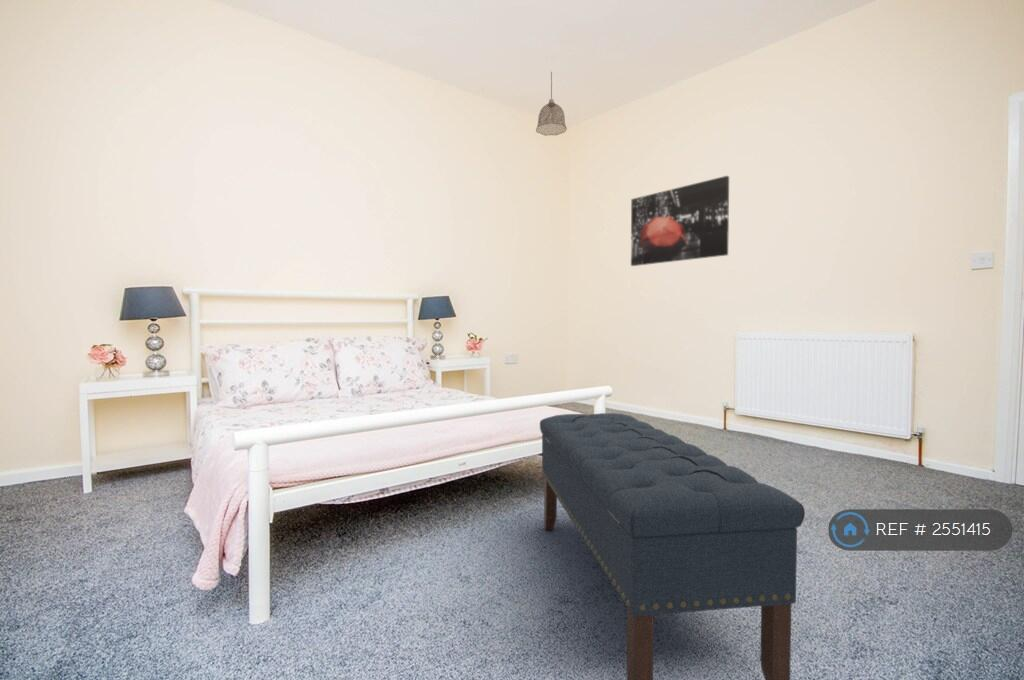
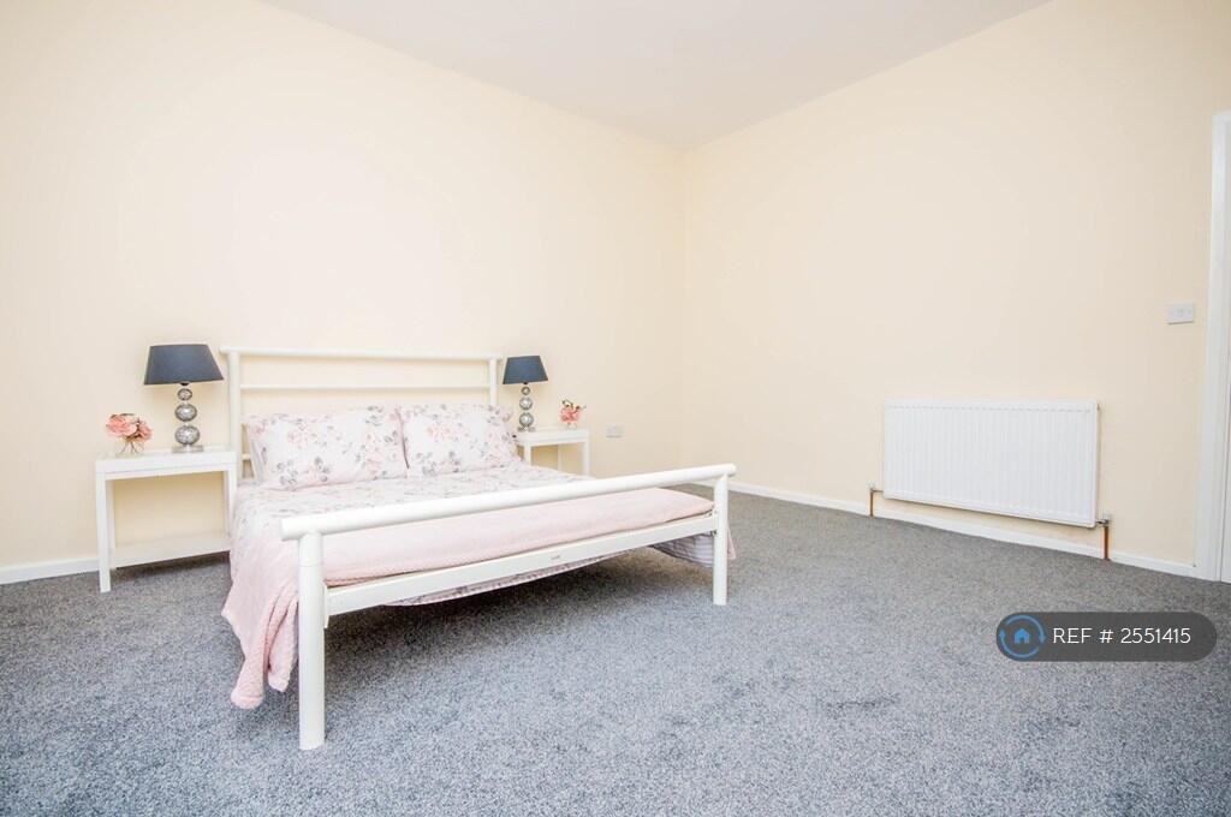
- pendant lamp (551, 100)
- bench (631, 513)
- wall art (675, 224)
